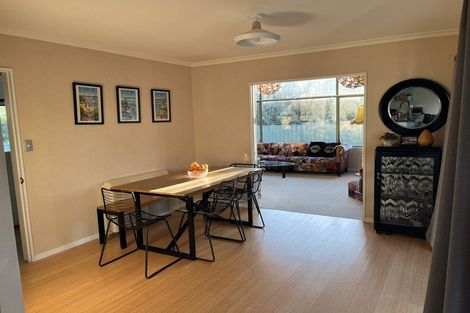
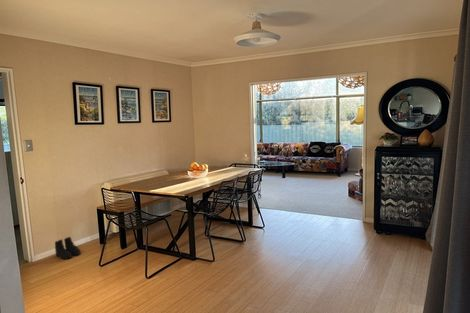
+ boots (67, 246)
